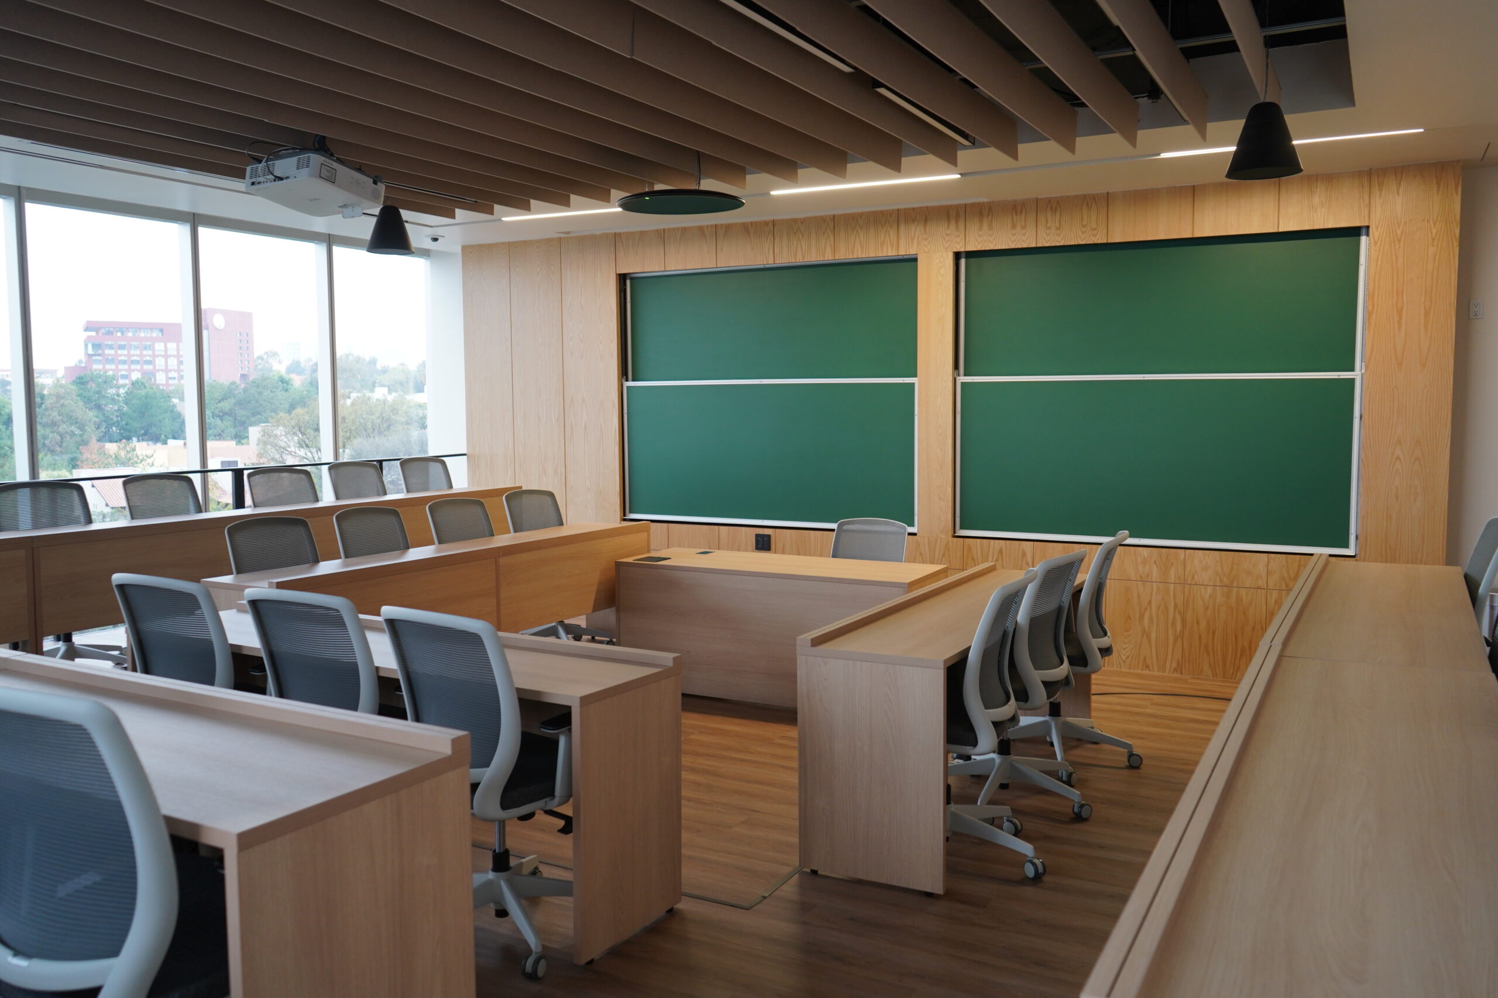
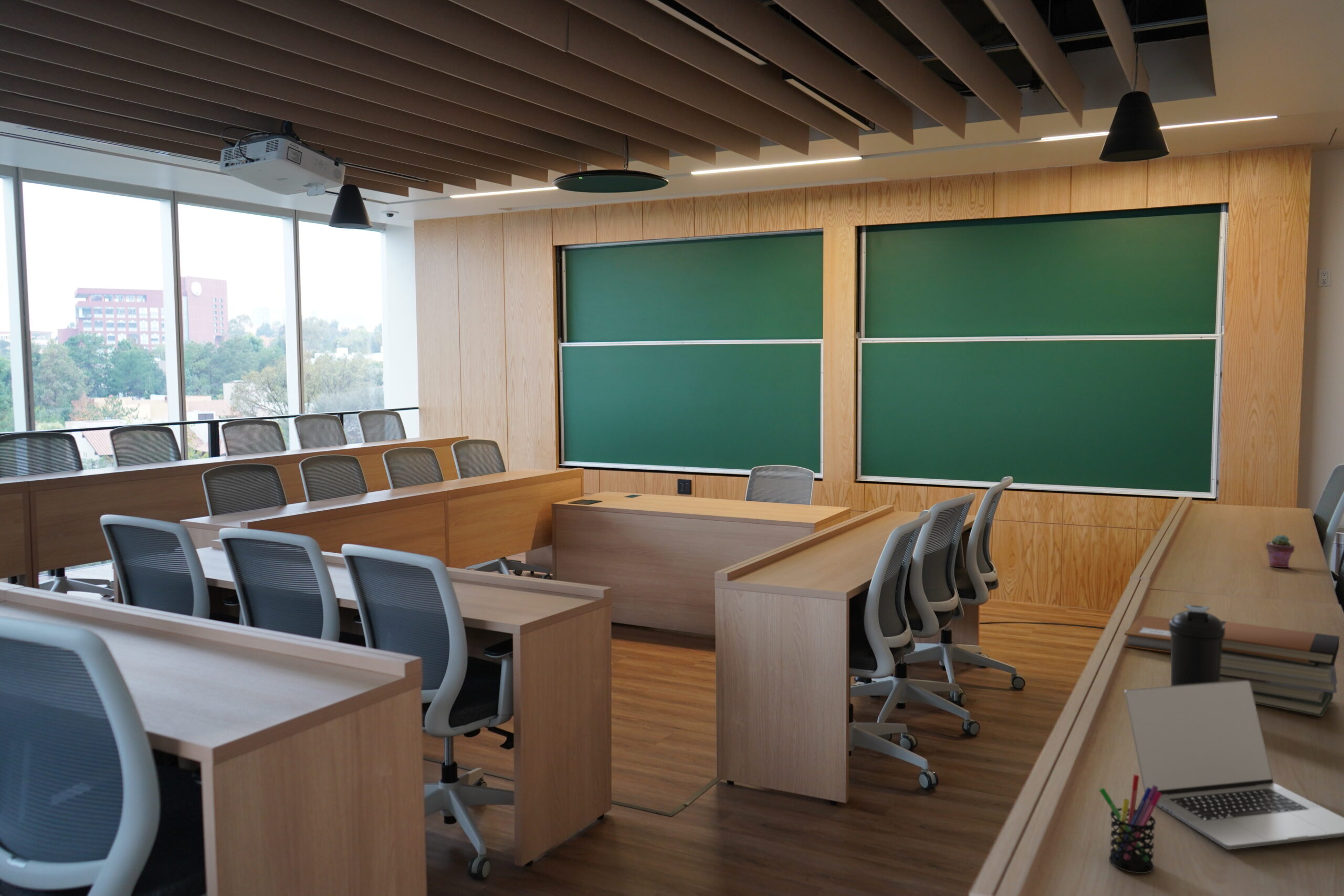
+ pen holder (1128, 820)
+ water bottle (1195, 662)
+ laptop (1238, 758)
+ notebook (1170, 636)
+ potted succulent (1279, 550)
+ book stack (1262, 665)
